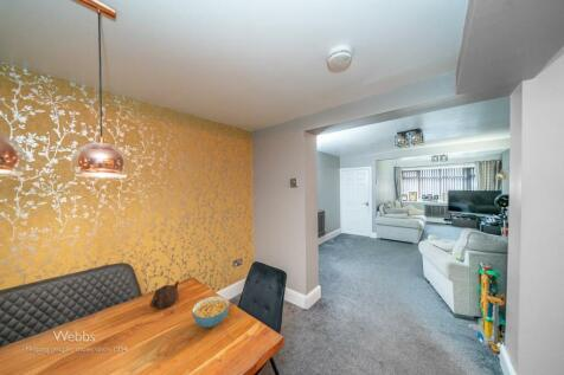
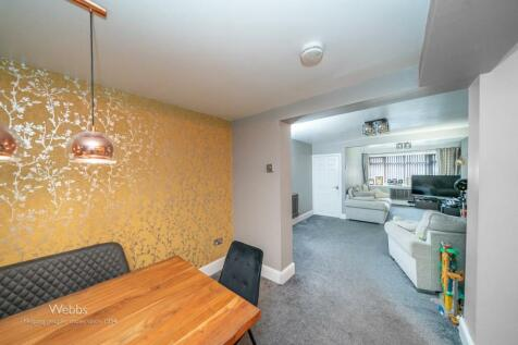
- cereal bowl (211, 313)
- teapot (166, 293)
